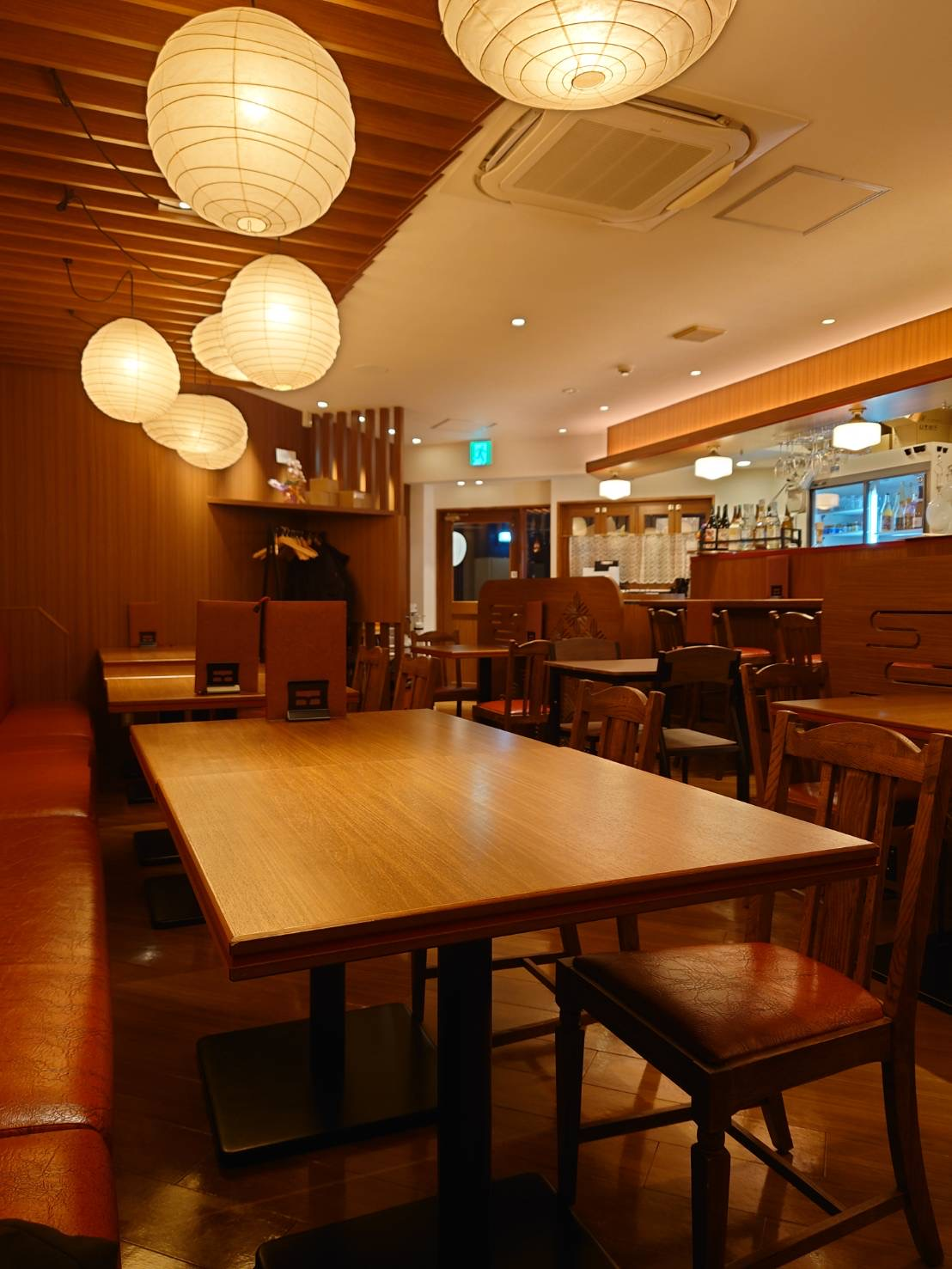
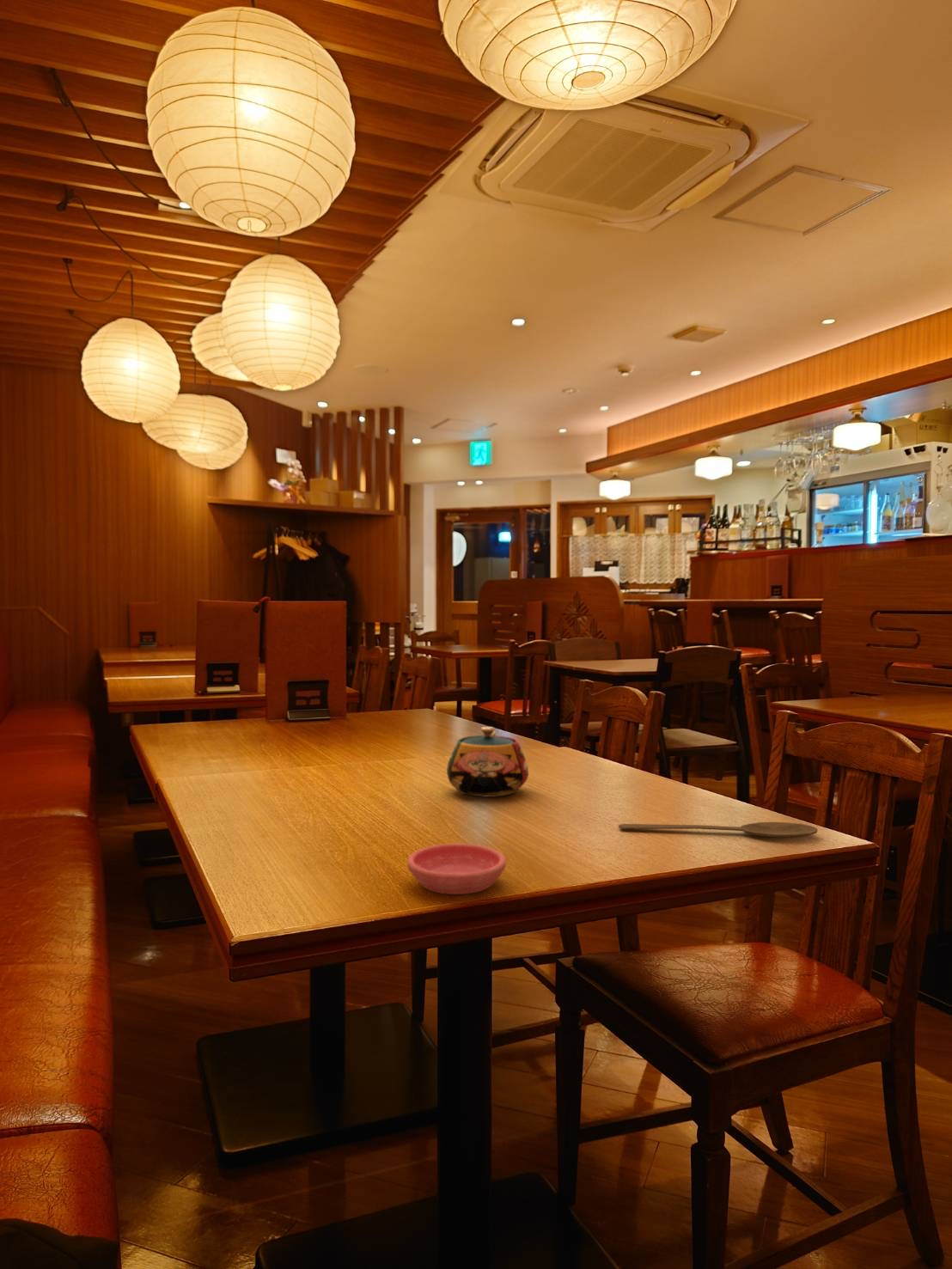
+ saucer (456, 869)
+ teapot (487, 758)
+ wooden spoon (716, 827)
